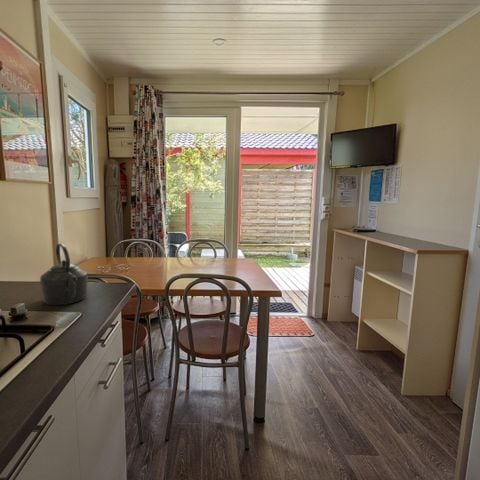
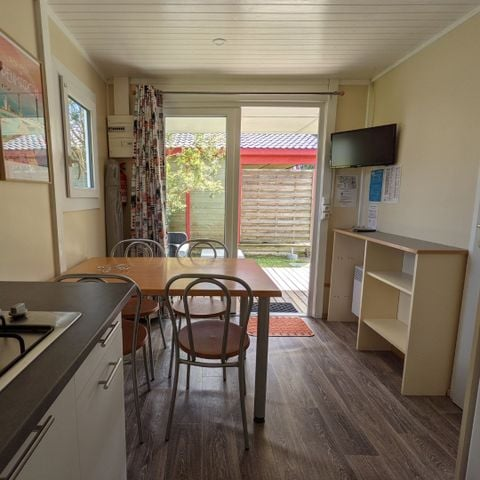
- kettle (66, 273)
